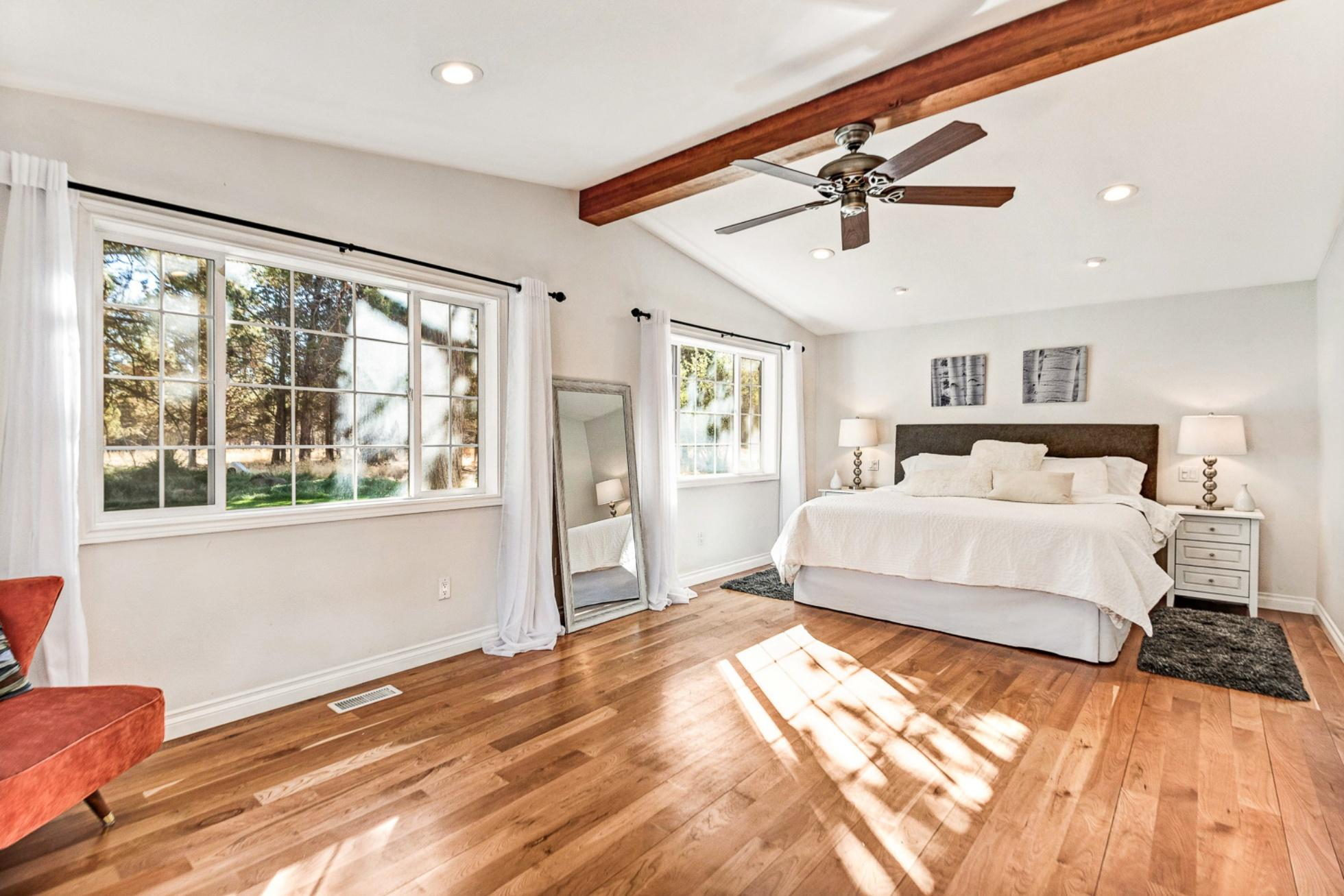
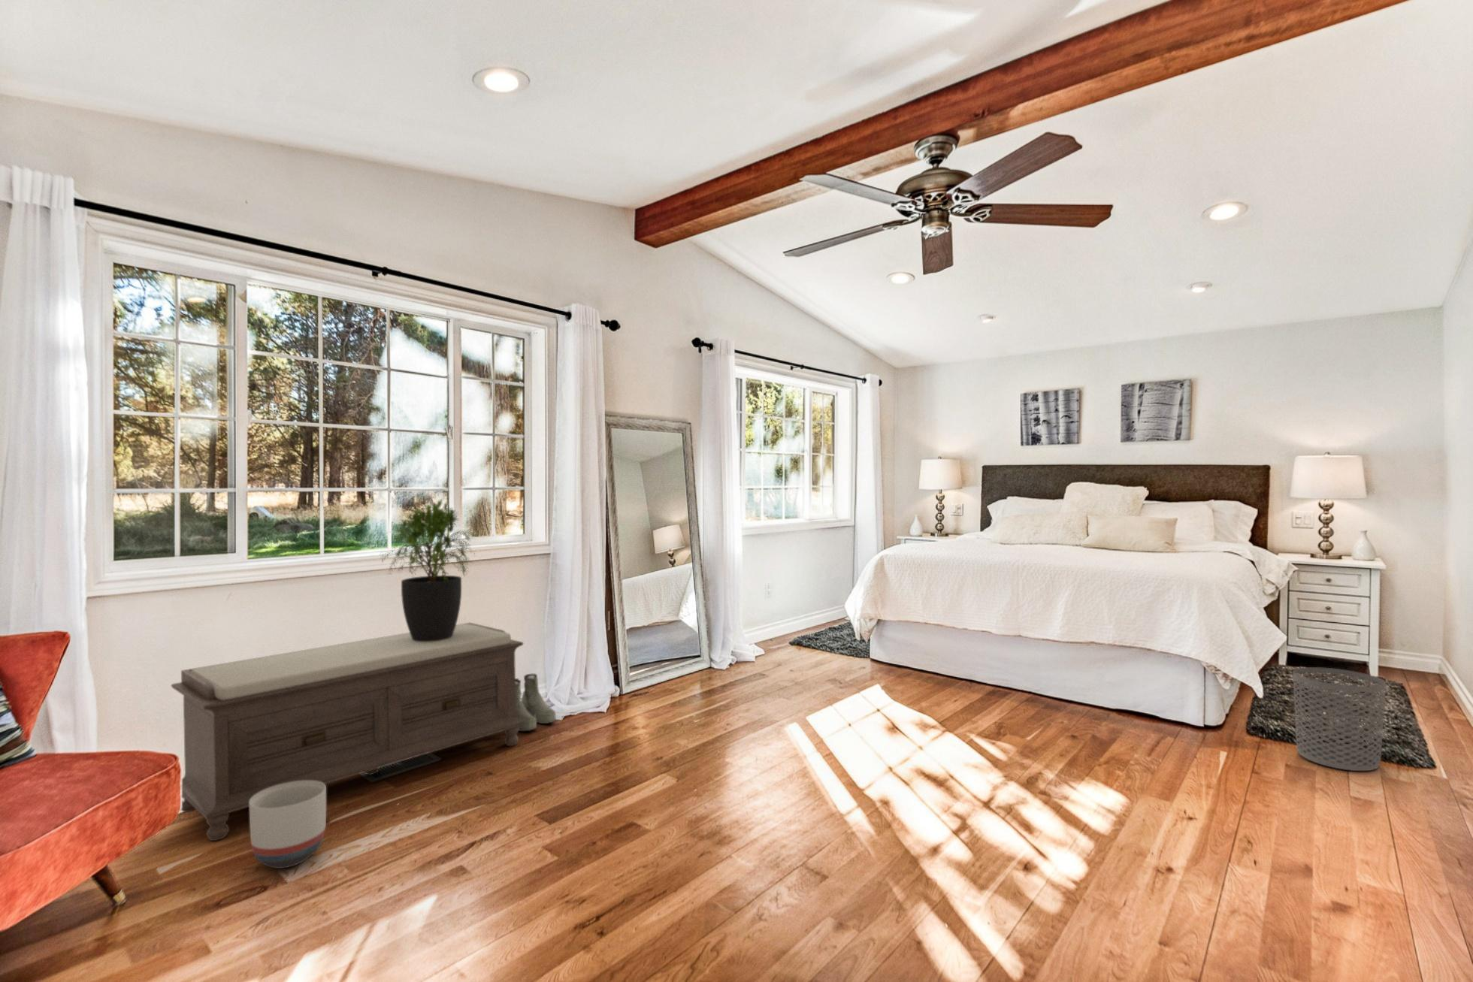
+ planter (288, 827)
+ bench (367, 711)
+ boots (528, 700)
+ waste bin (1337, 718)
+ potted plant (432, 568)
